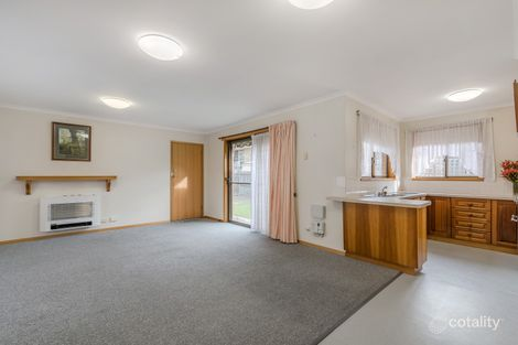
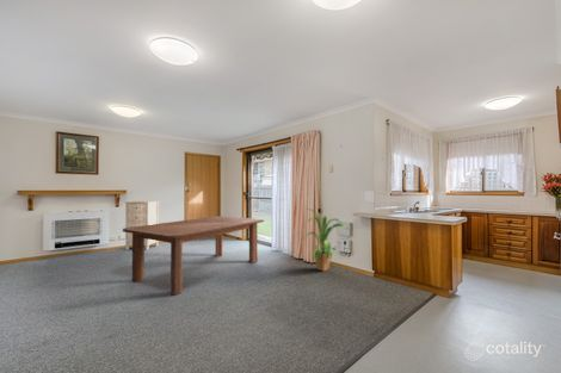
+ storage cabinet (142, 224)
+ dining table (198, 238)
+ house plant (326, 241)
